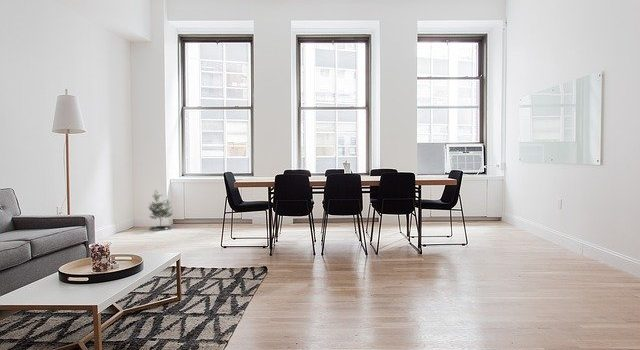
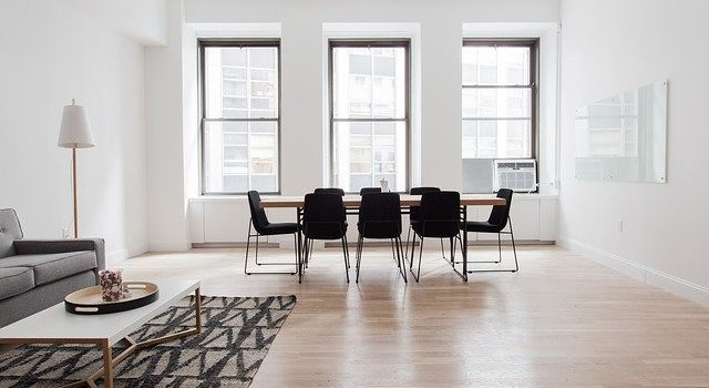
- potted tree (159, 209)
